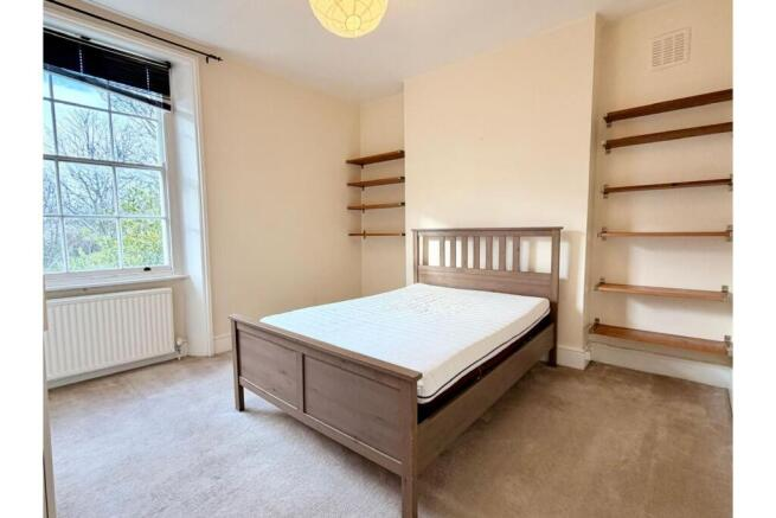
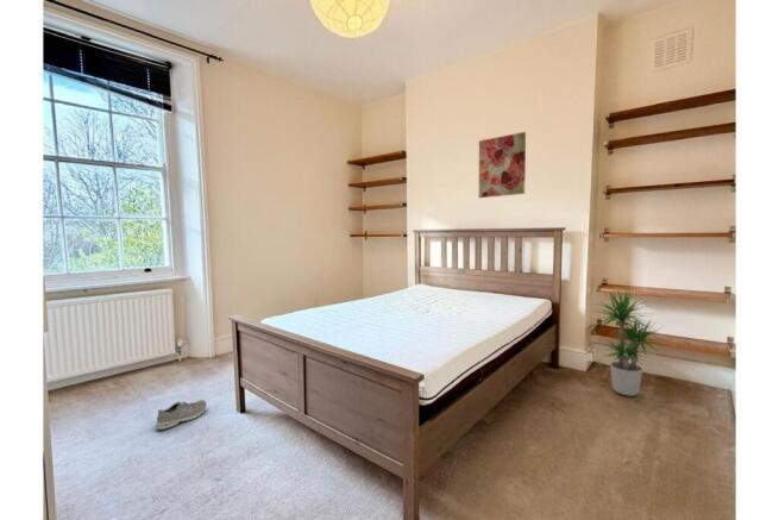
+ wall art (501, 165)
+ sneaker (183, 409)
+ potted plant (626, 340)
